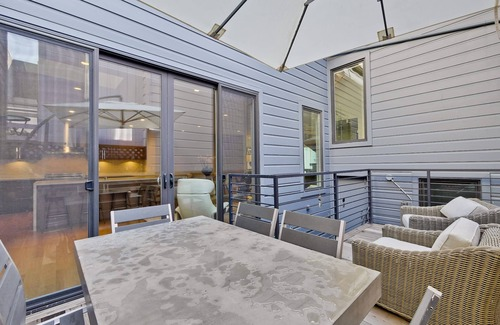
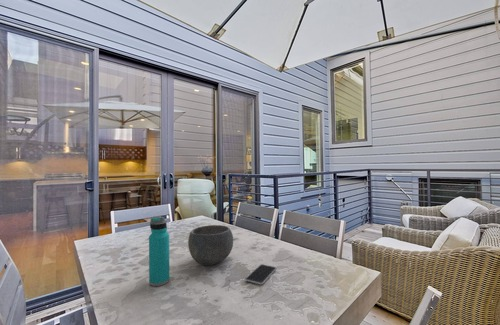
+ bowl (211, 244)
+ smartphone (261, 273)
+ water bottle (159, 249)
